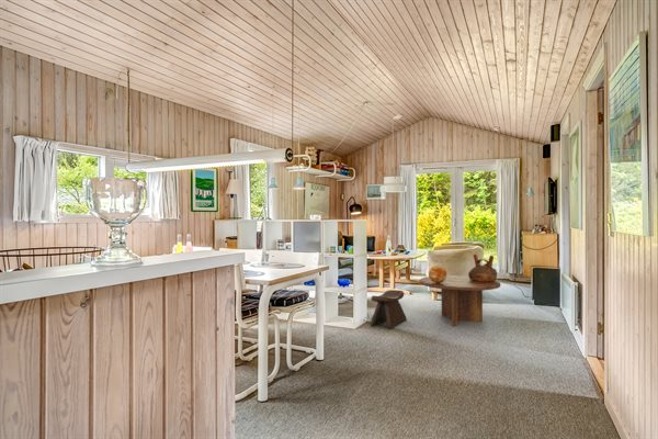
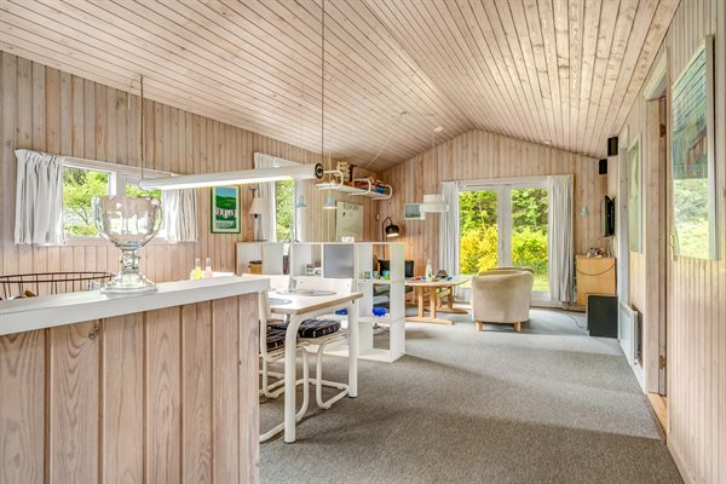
- decorative sphere (438, 273)
- stool (388, 307)
- coffee table (458, 301)
- vessel (483, 267)
